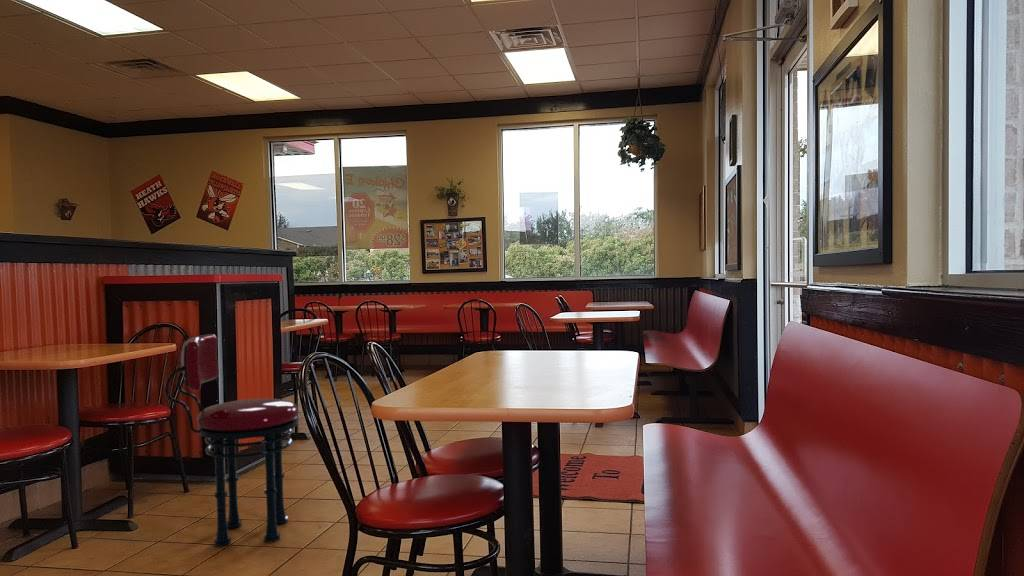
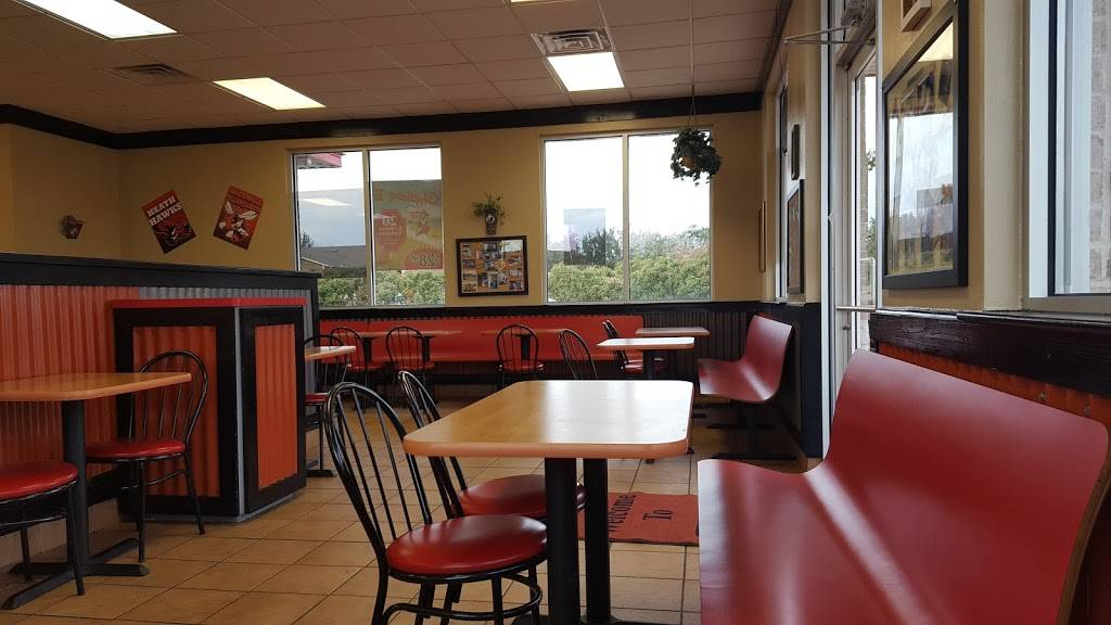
- stool (237, 435)
